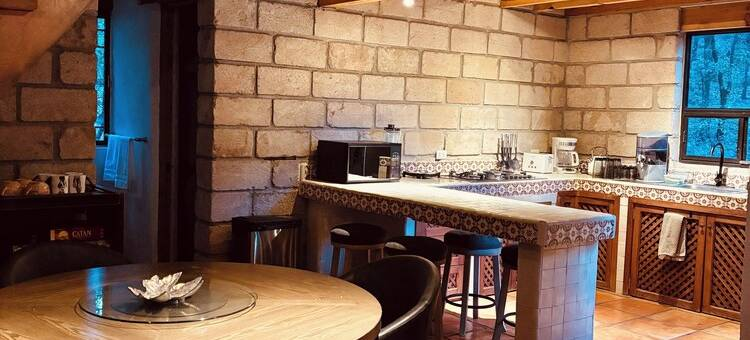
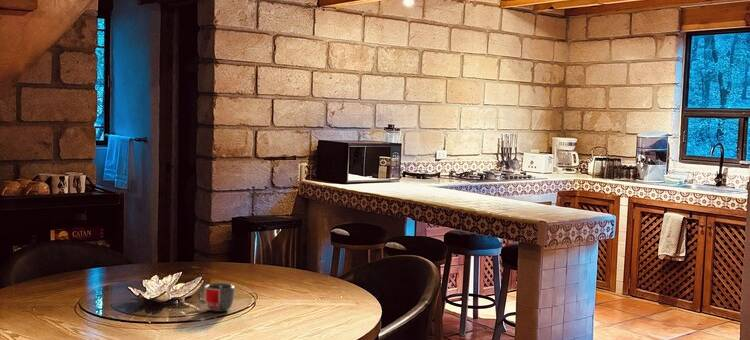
+ mug (214, 297)
